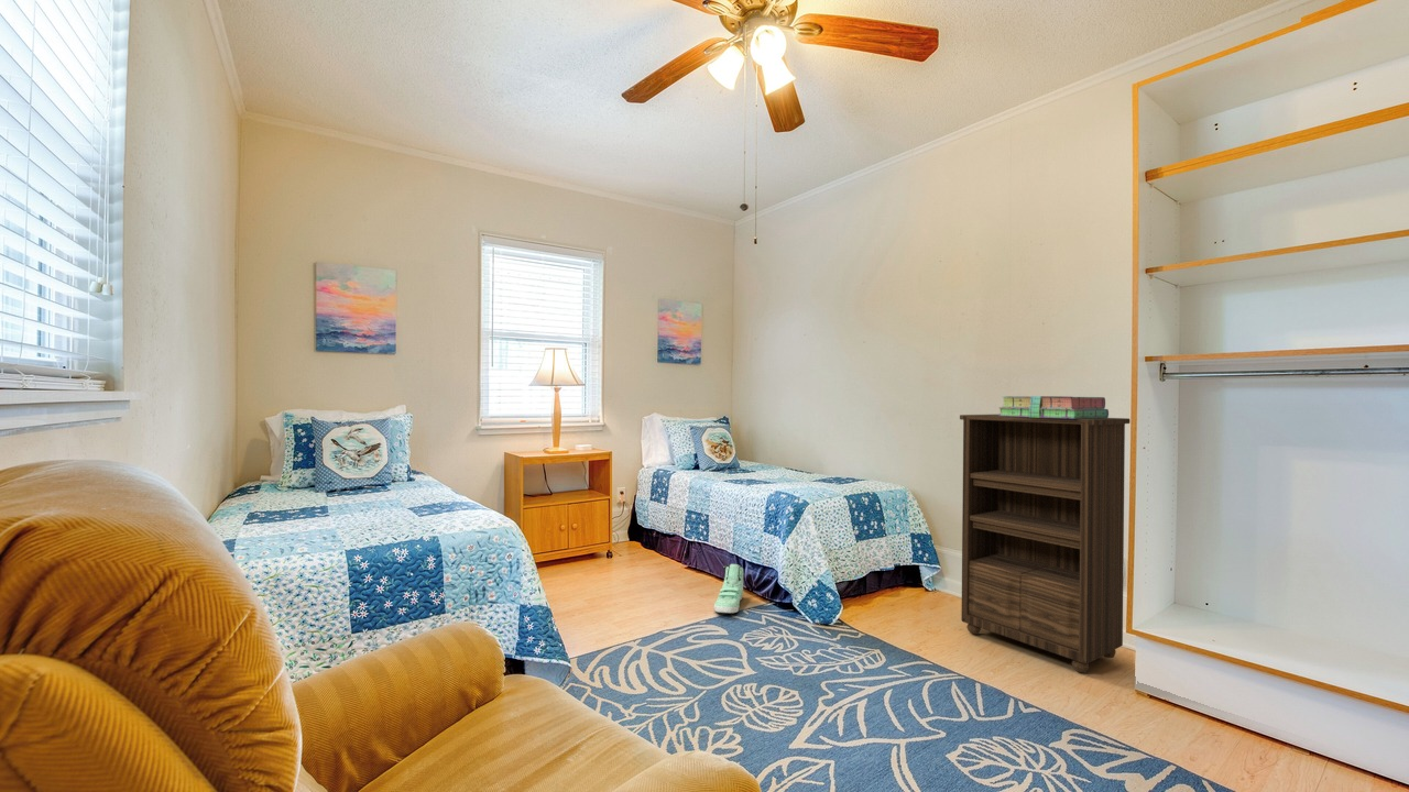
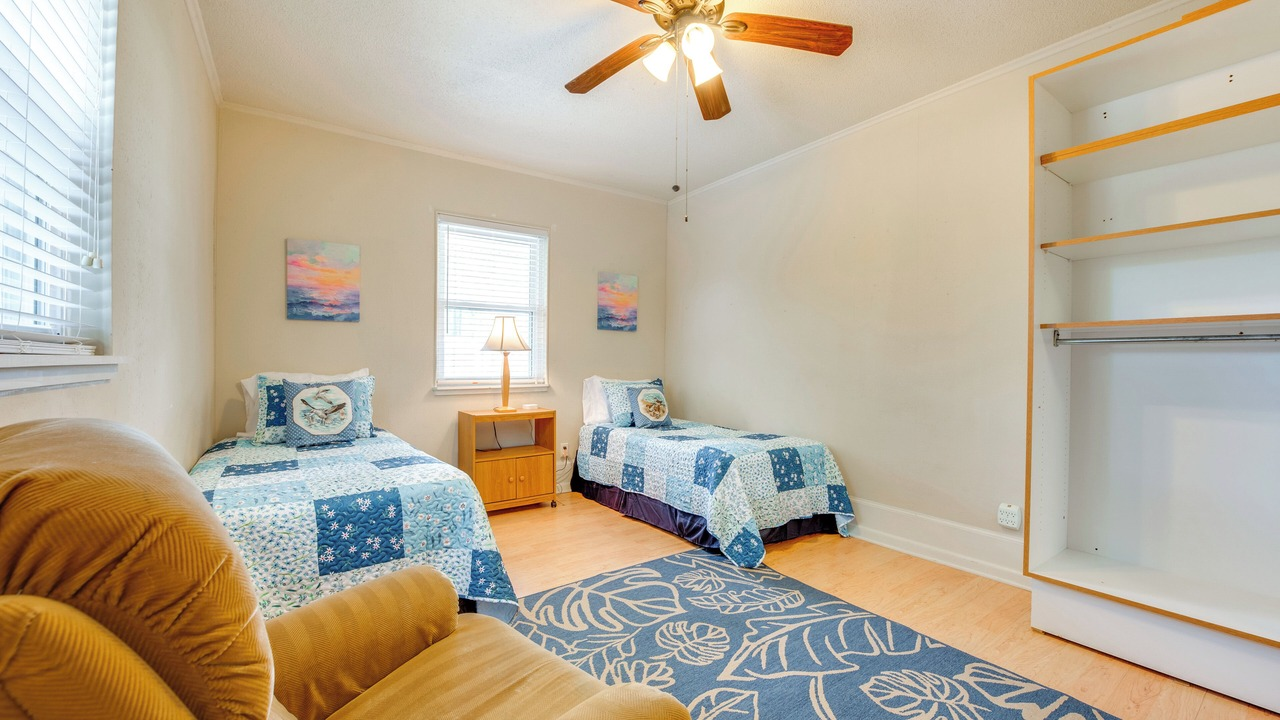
- stack of books (1051, 406)
- bookshelf (1038, 530)
- sneaker (730, 586)
